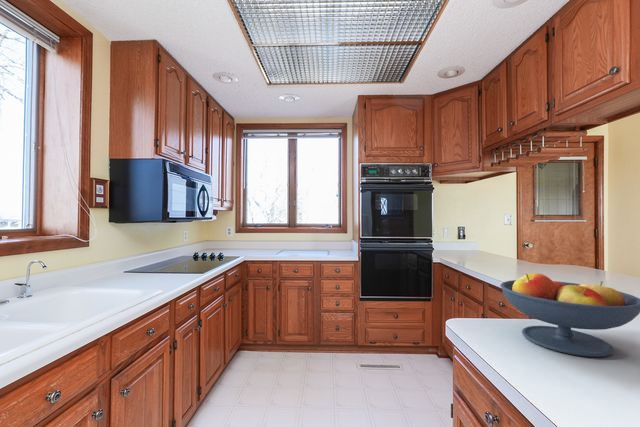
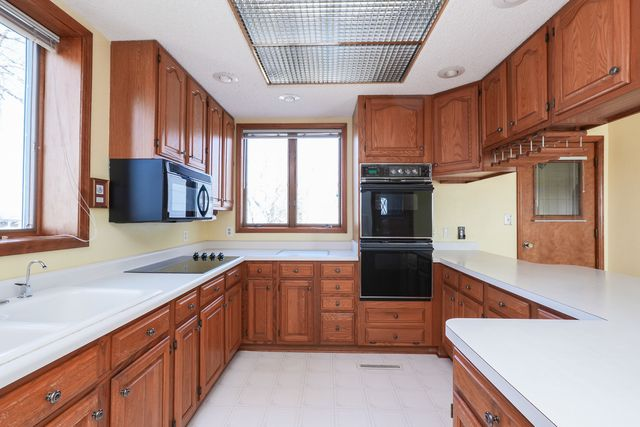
- fruit bowl (564, 307)
